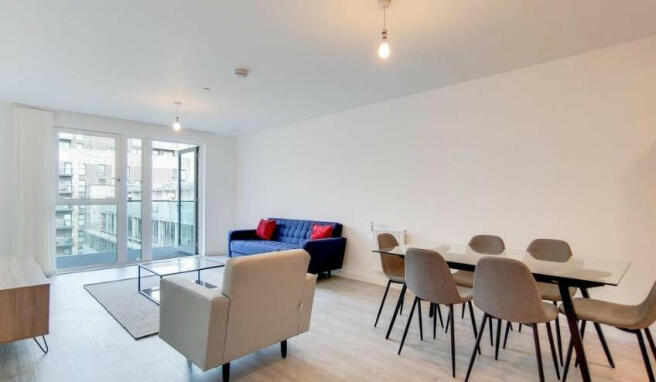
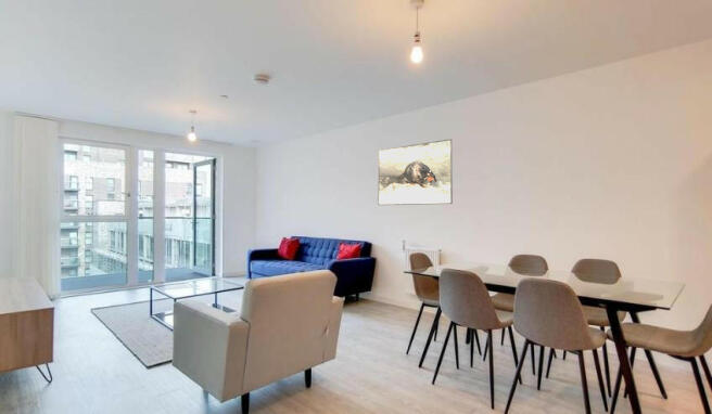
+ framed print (411, 174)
